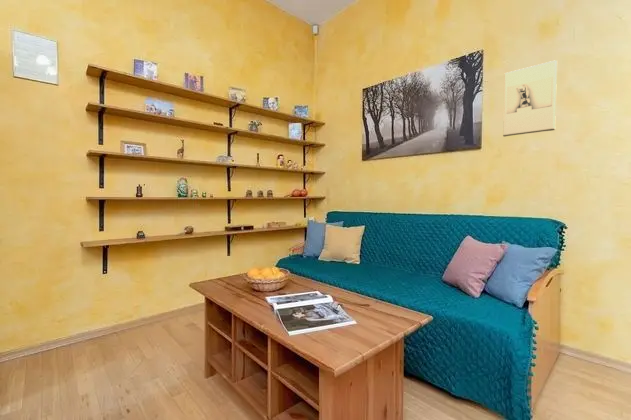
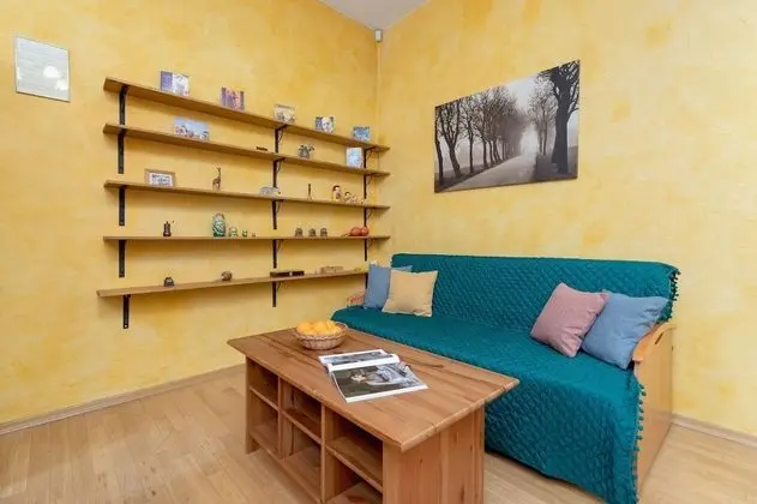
- wall sculpture (528, 100)
